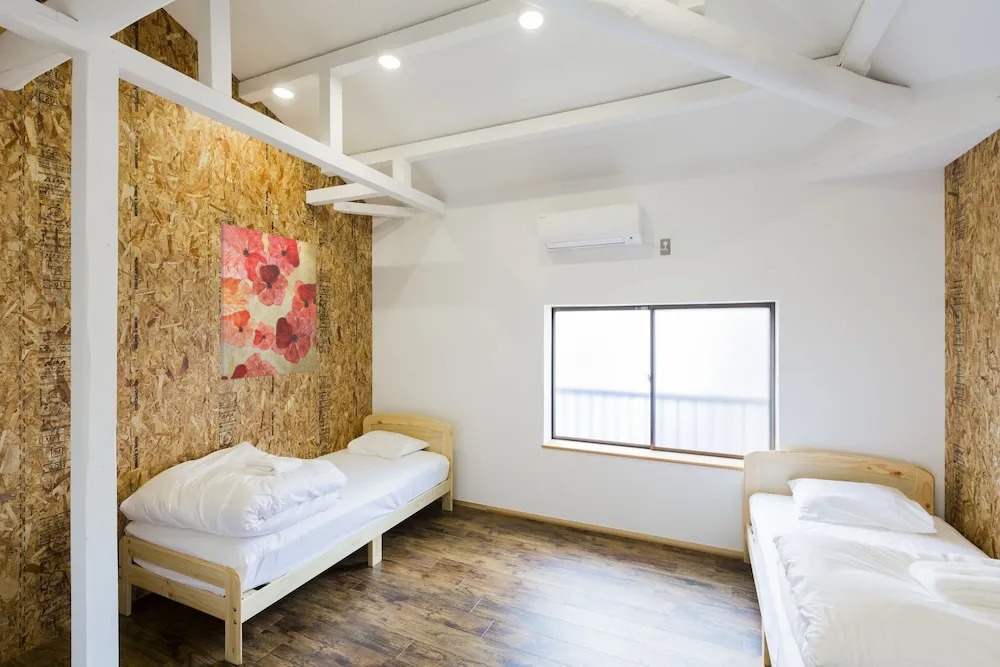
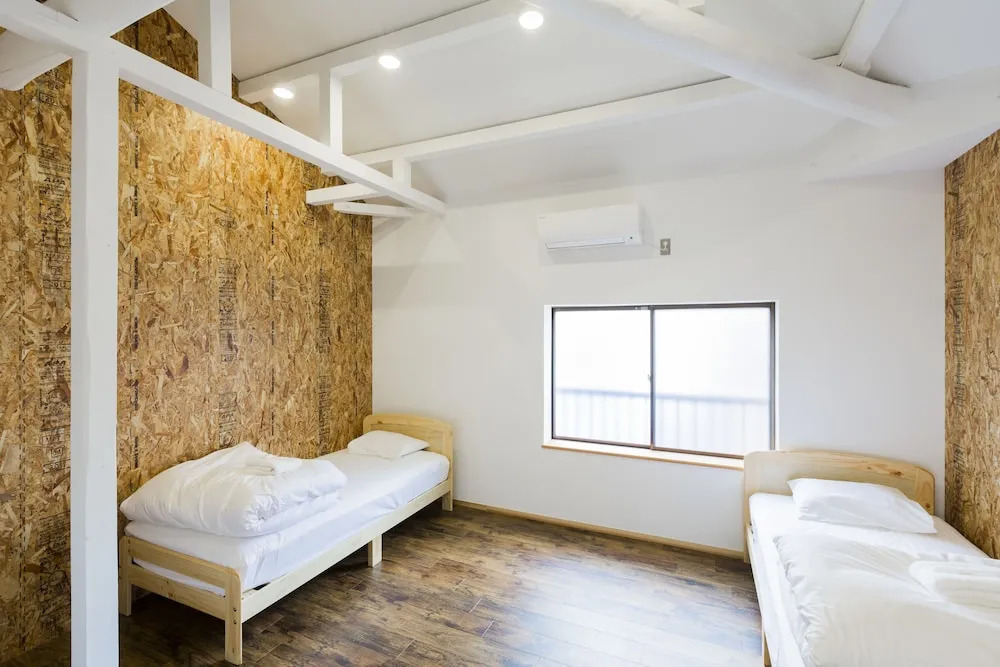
- wall art (273, 305)
